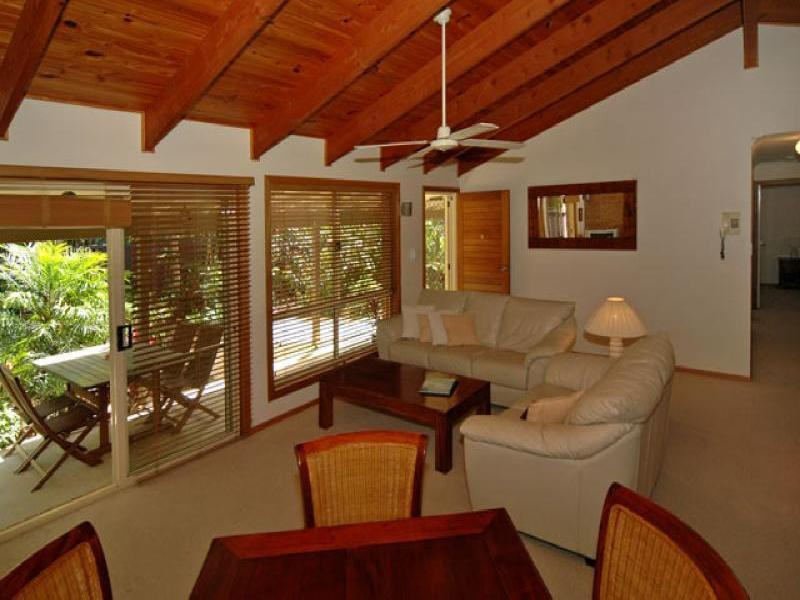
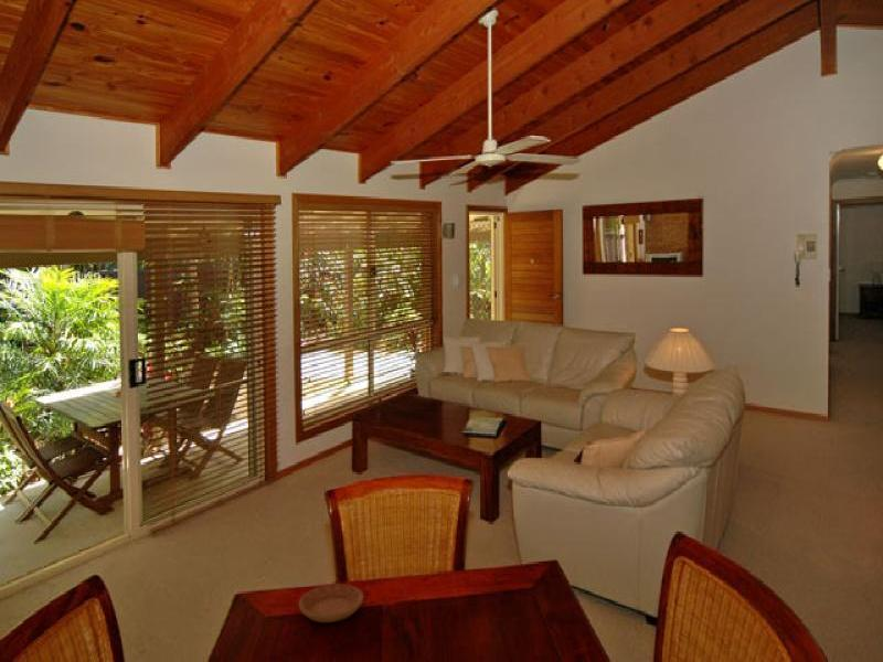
+ saucer (331, 604)
